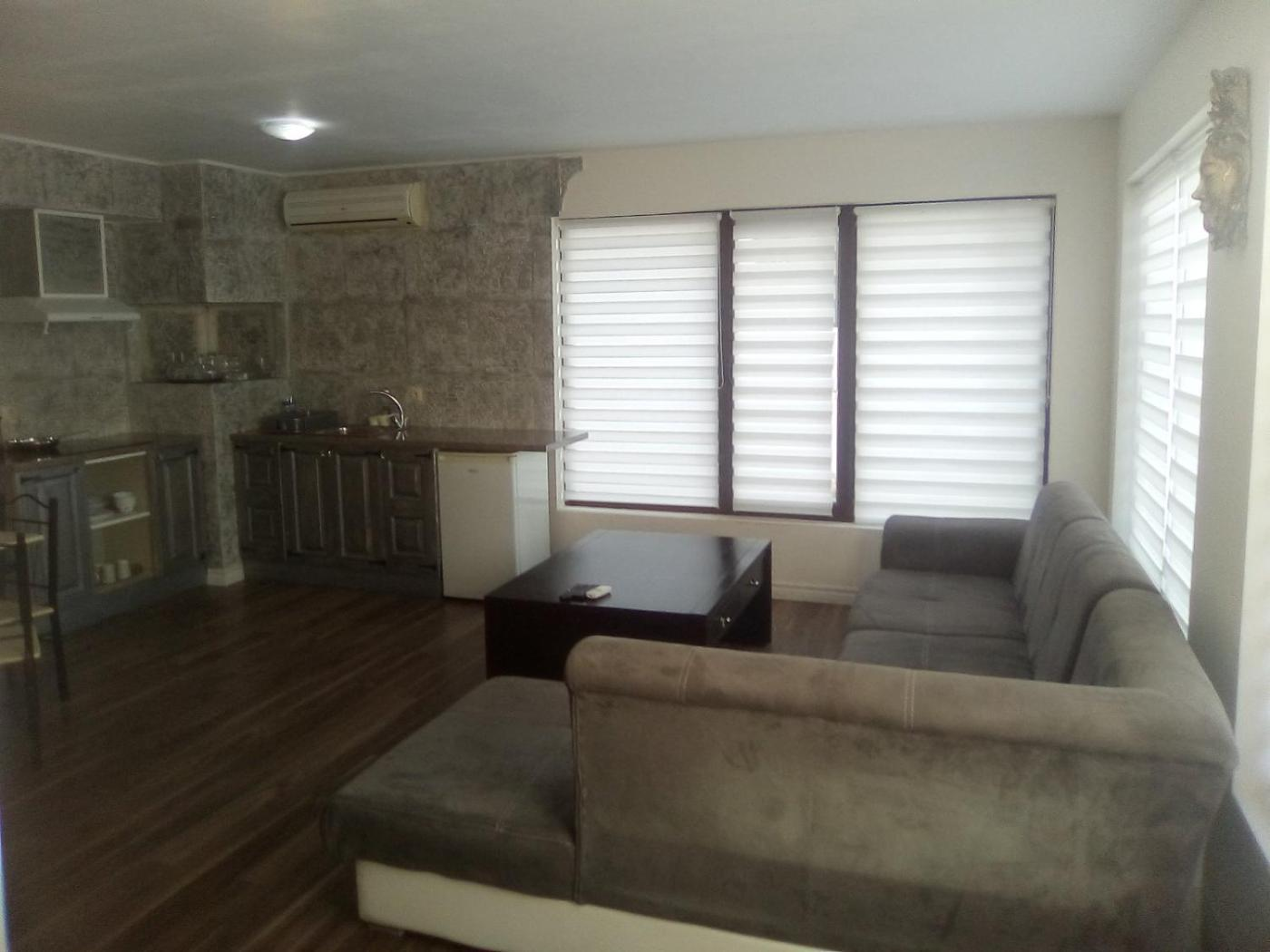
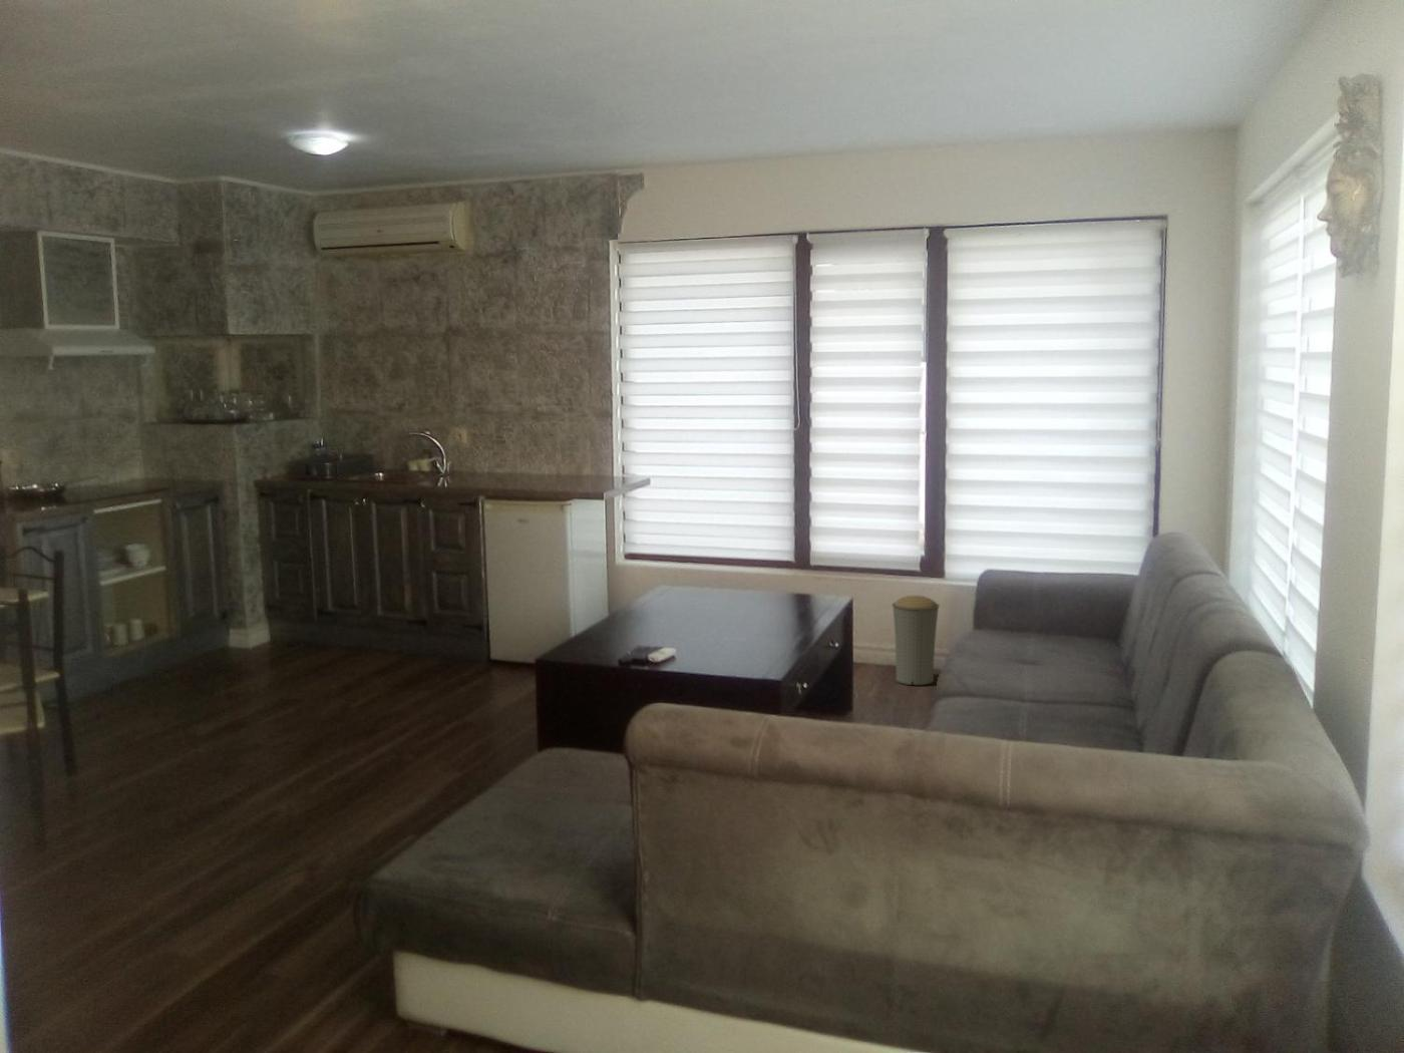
+ trash can (914, 638)
